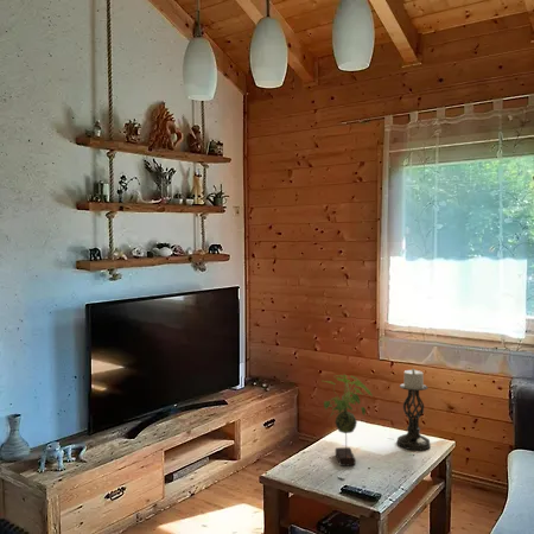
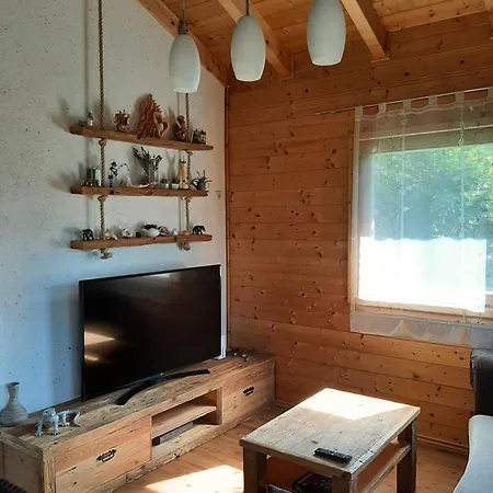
- candle holder (414, 406)
- plant (345, 414)
